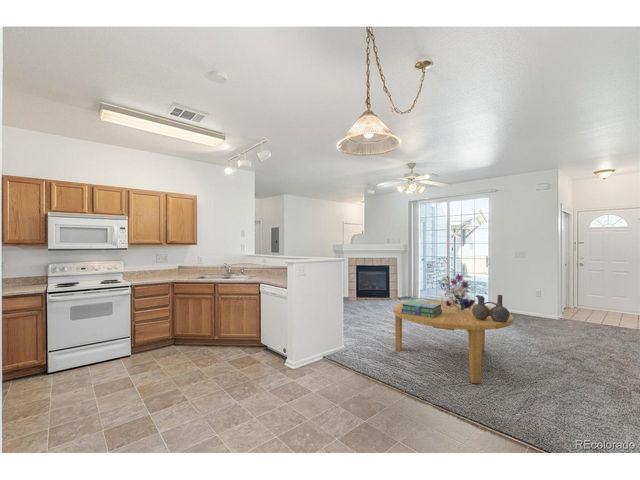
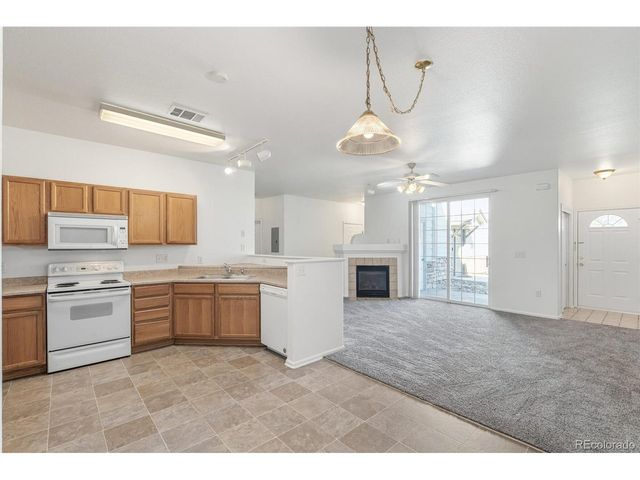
- stack of books (421, 308)
- bouquet (458, 287)
- ceramic vessel (490, 309)
- dining table (449, 329)
